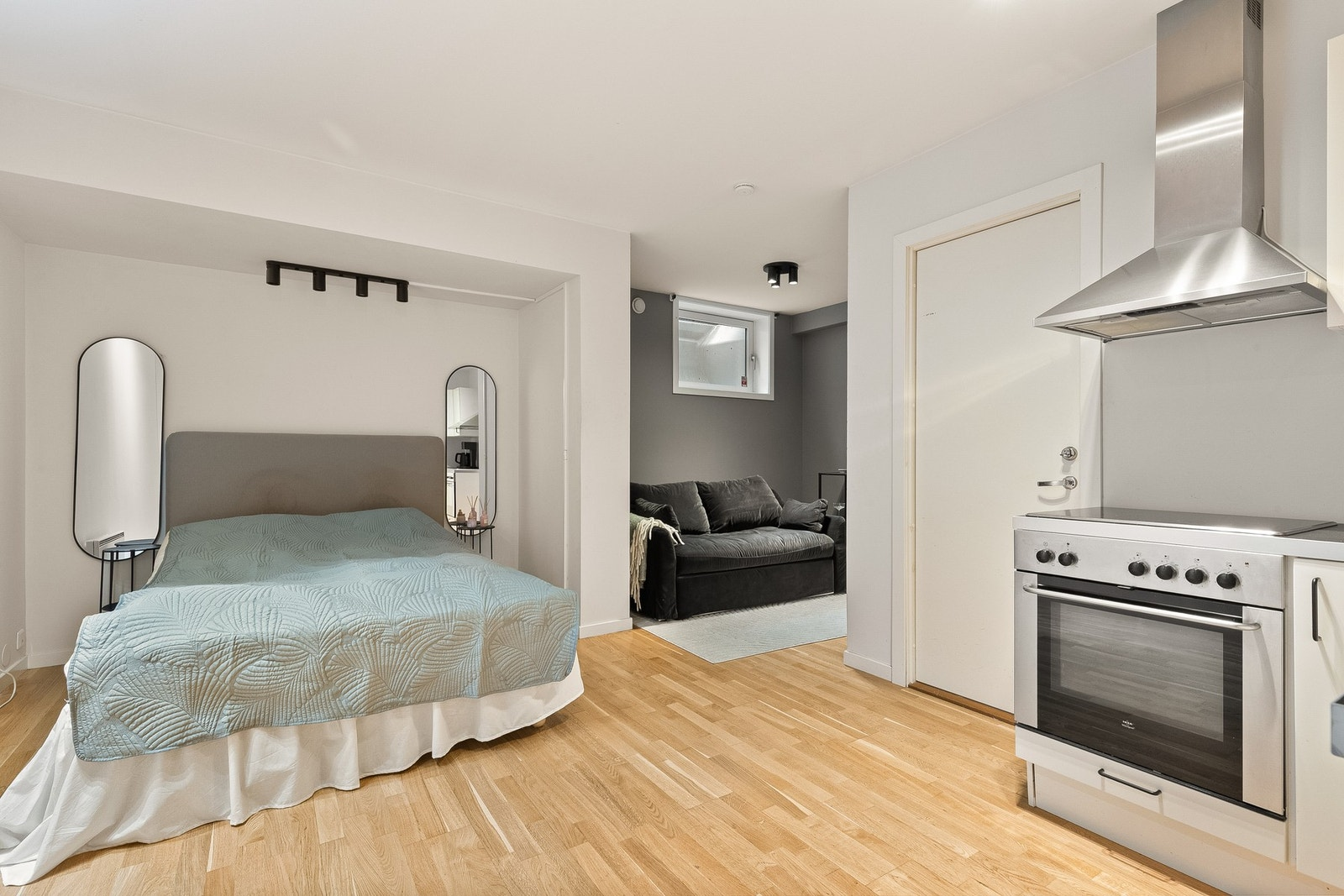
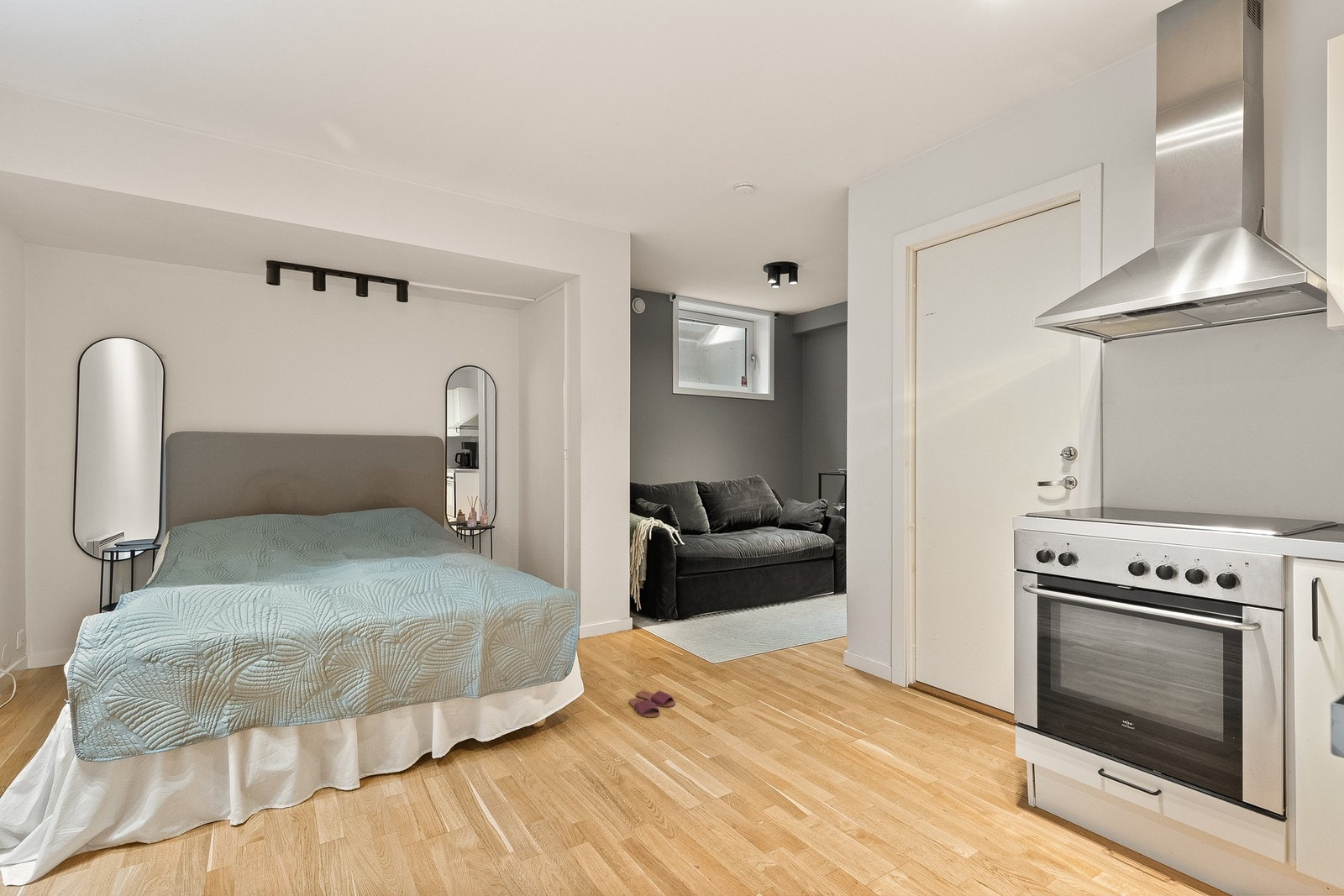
+ slippers (651, 699)
